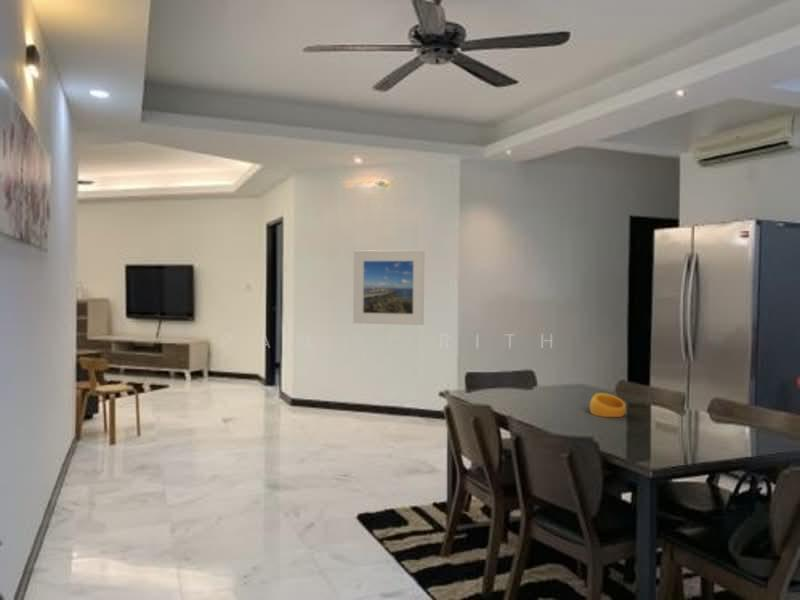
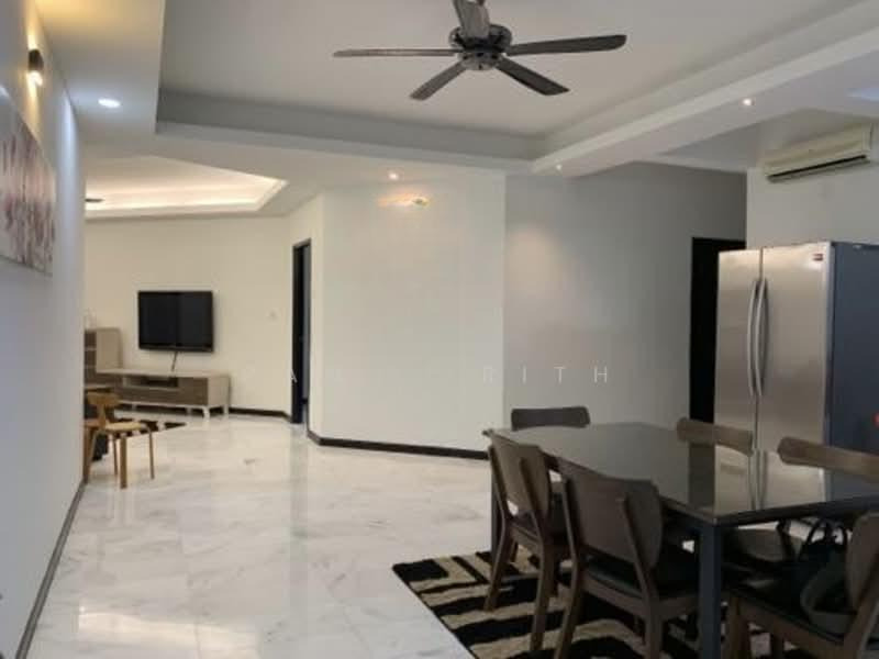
- ring (607, 404)
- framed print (388, 287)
